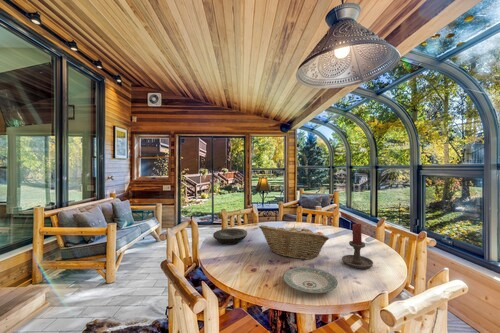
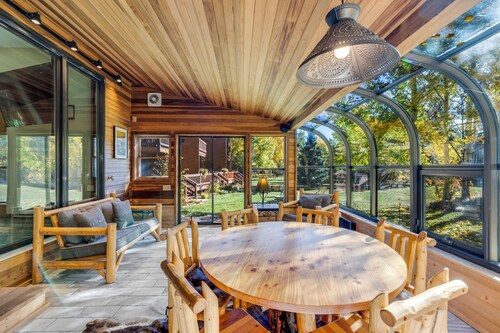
- plate (309, 281)
- plate (230, 236)
- fruit basket (292, 237)
- candle holder (357, 242)
